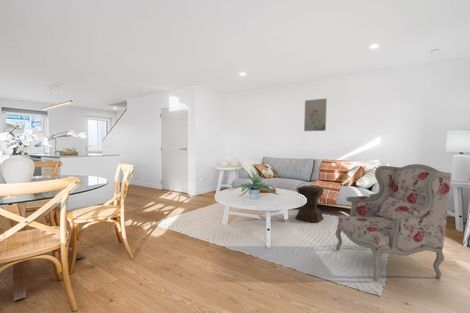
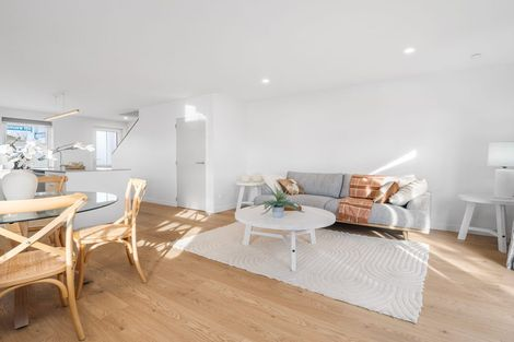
- armchair (386, 213)
- wall art (315, 115)
- stool (309, 203)
